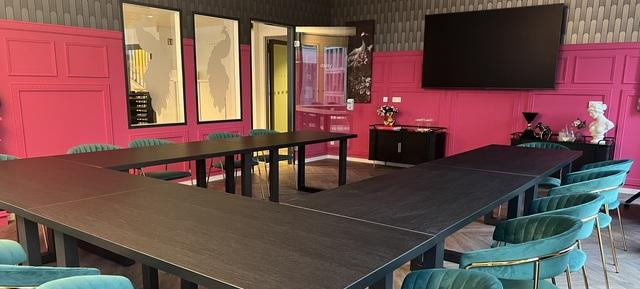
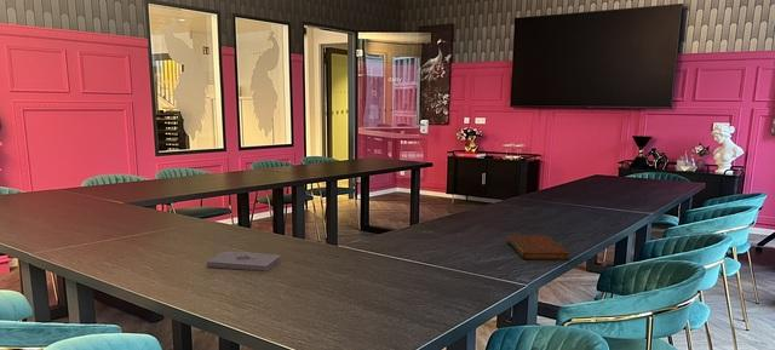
+ notepad (245, 260)
+ notebook (535, 246)
